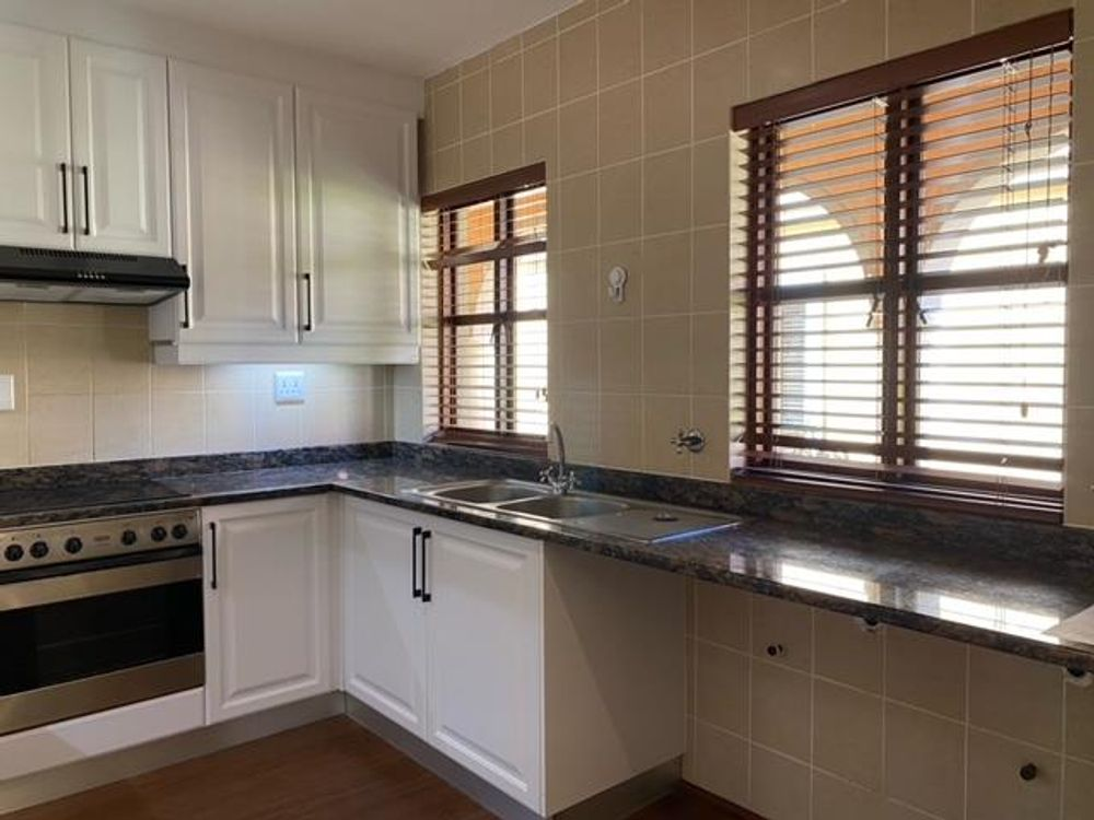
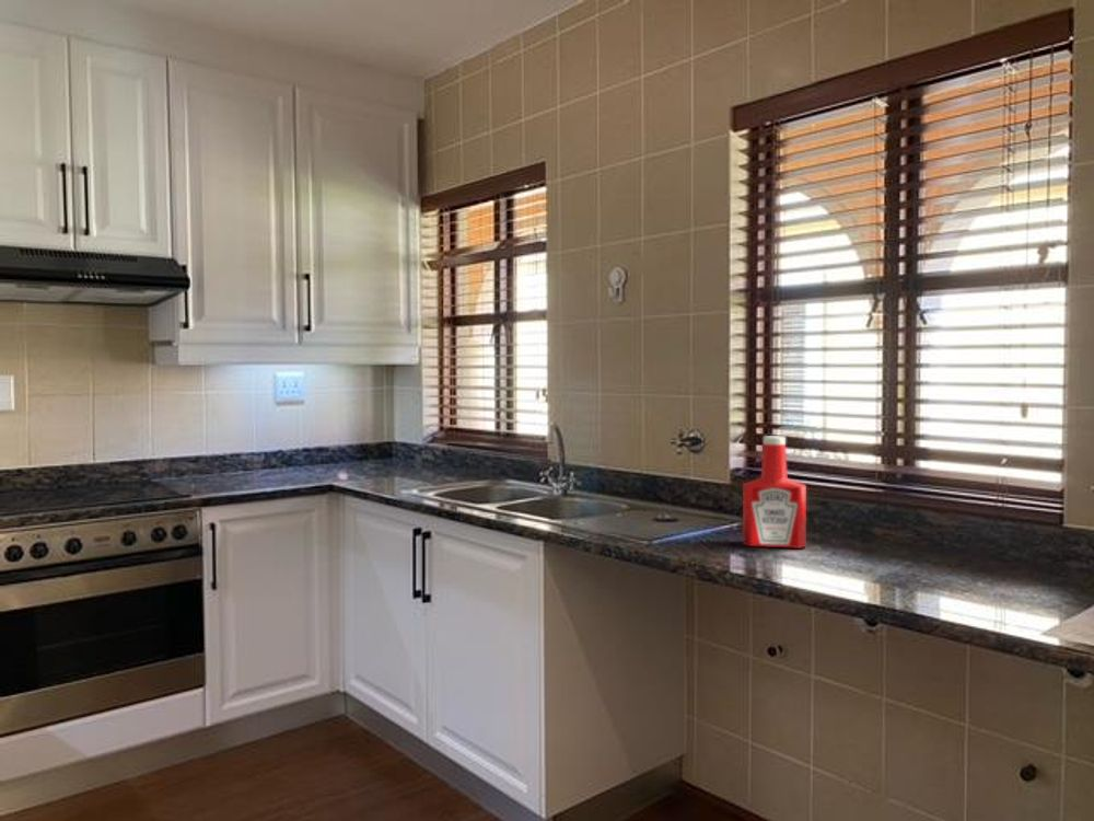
+ soap bottle (773, 490)
